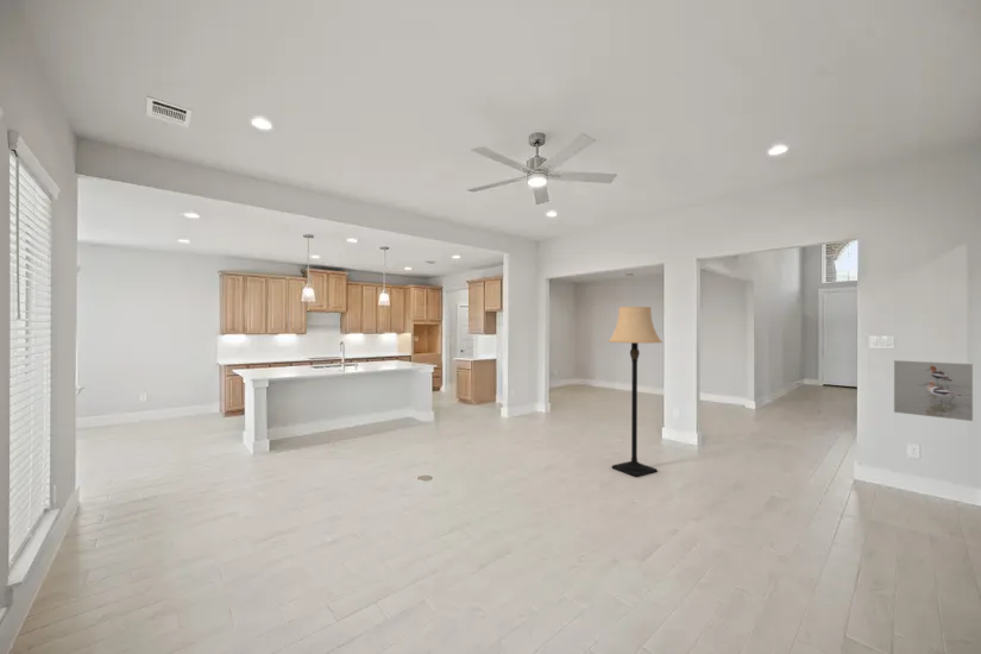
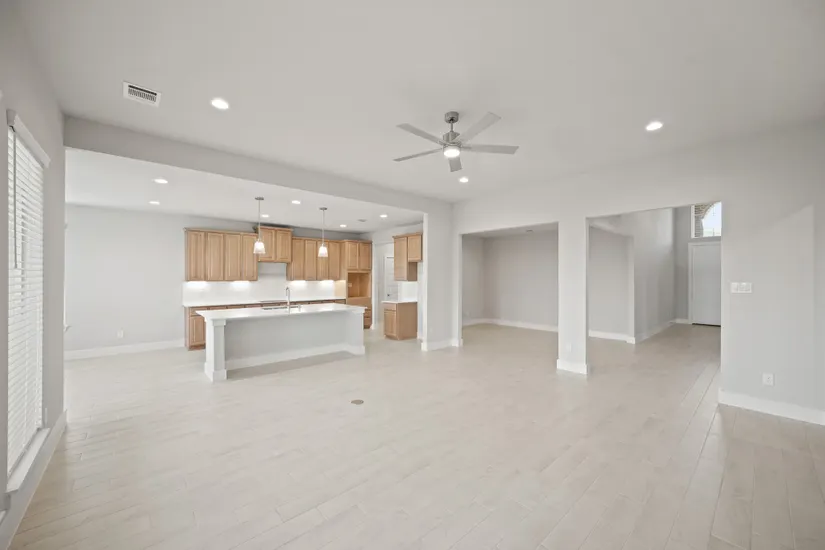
- lamp (634, 388)
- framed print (931, 389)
